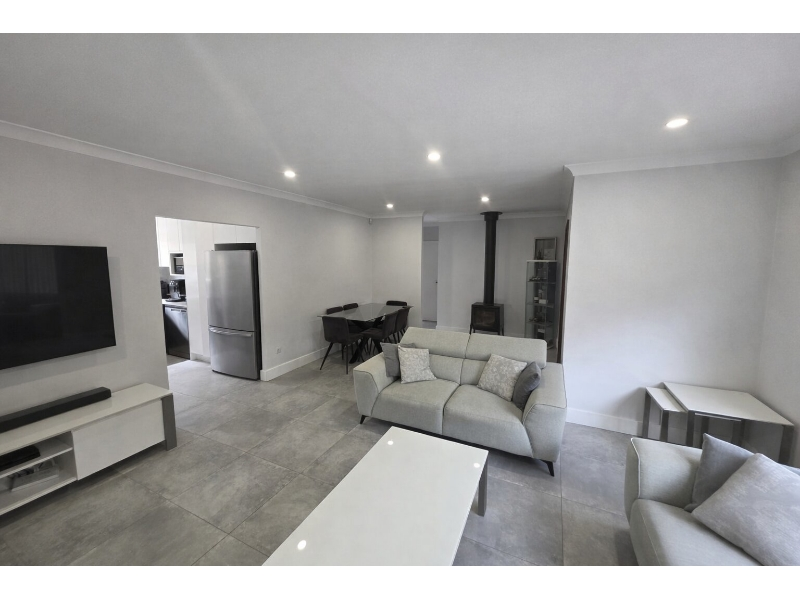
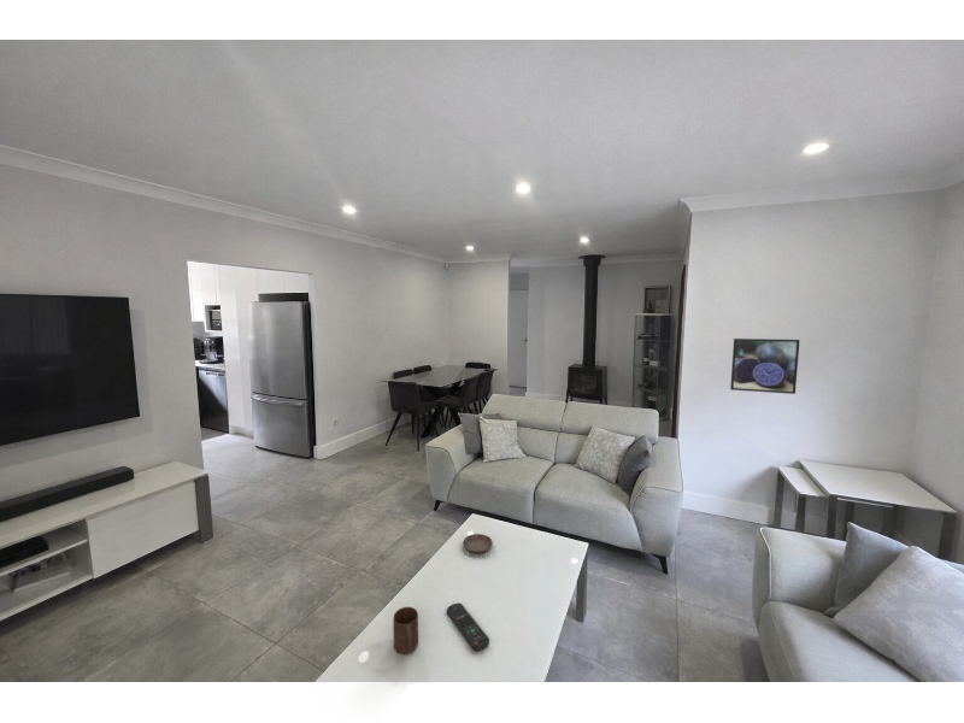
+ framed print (763, 365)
+ remote control (466, 624)
+ cup (407, 631)
+ saucer (477, 543)
